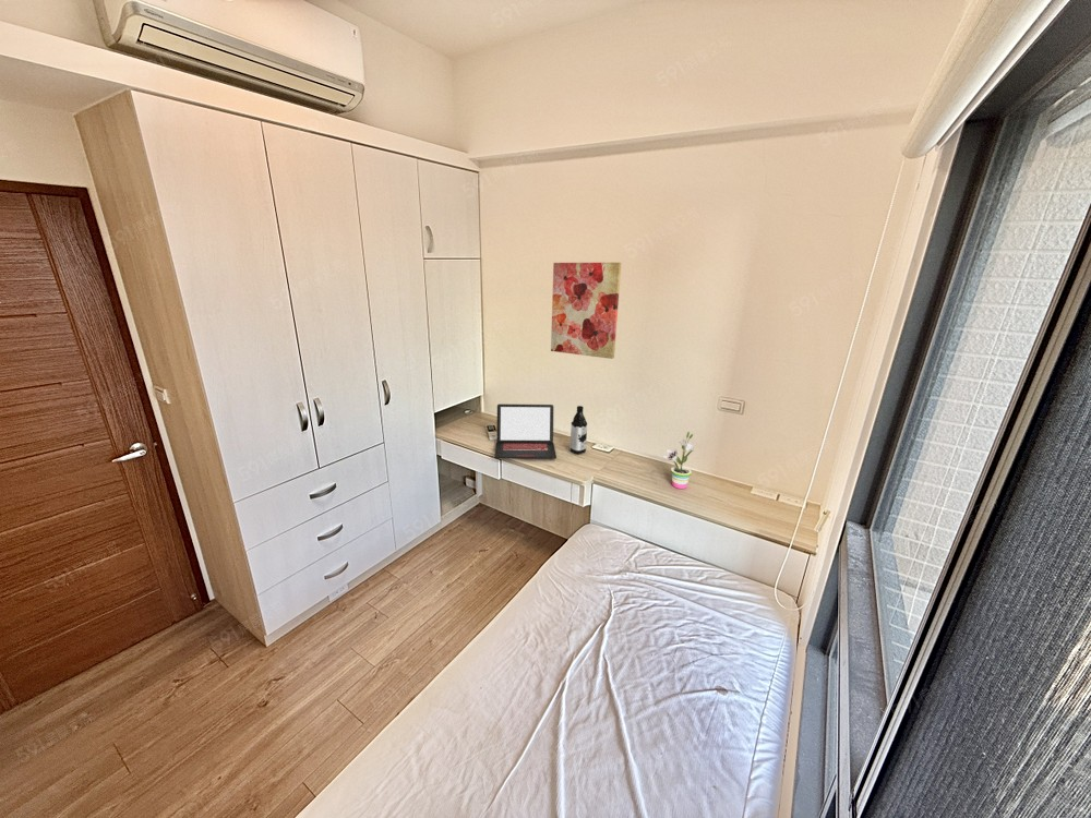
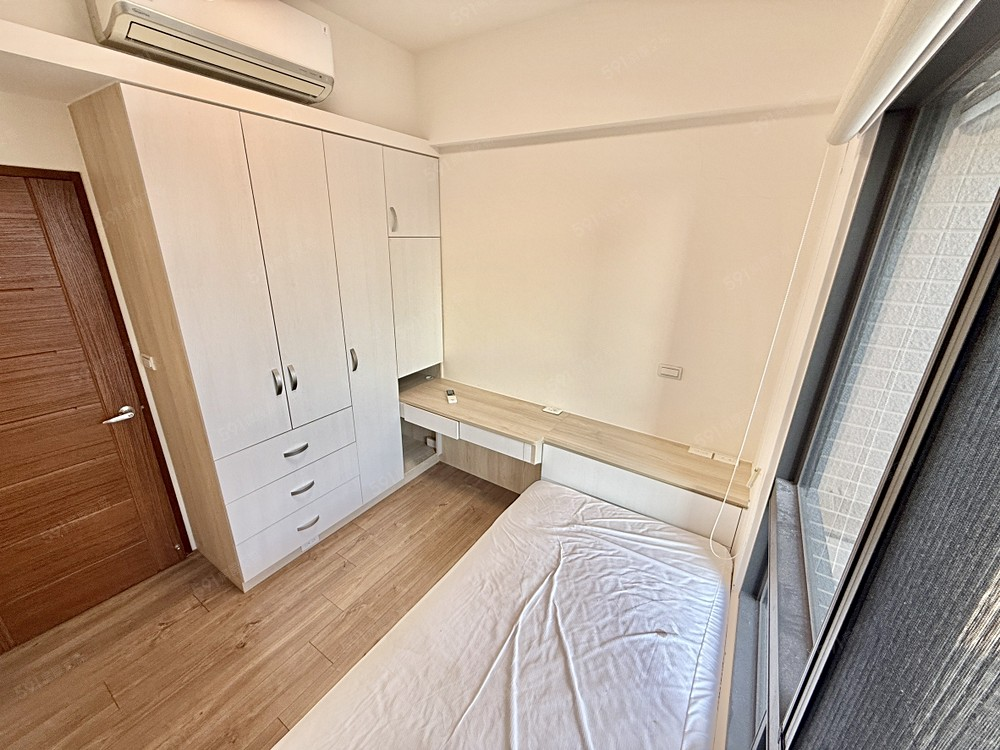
- water bottle (578, 429)
- laptop (525, 430)
- wall art (583, 310)
- potted plant (678, 457)
